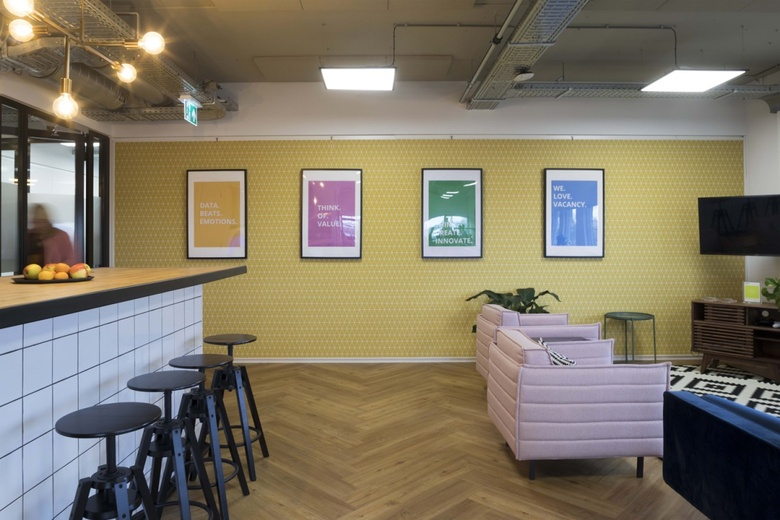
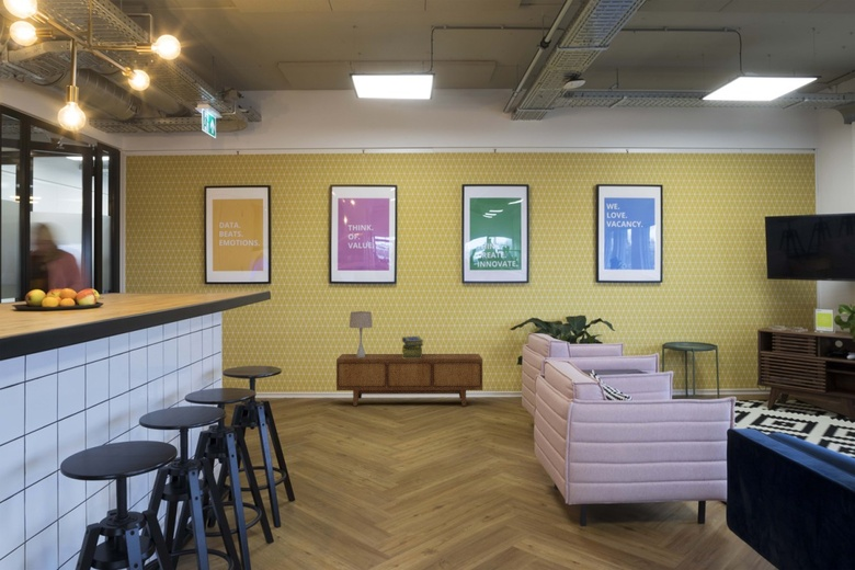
+ sideboard (410, 378)
+ stack of books (412, 346)
+ table lamp (361, 333)
